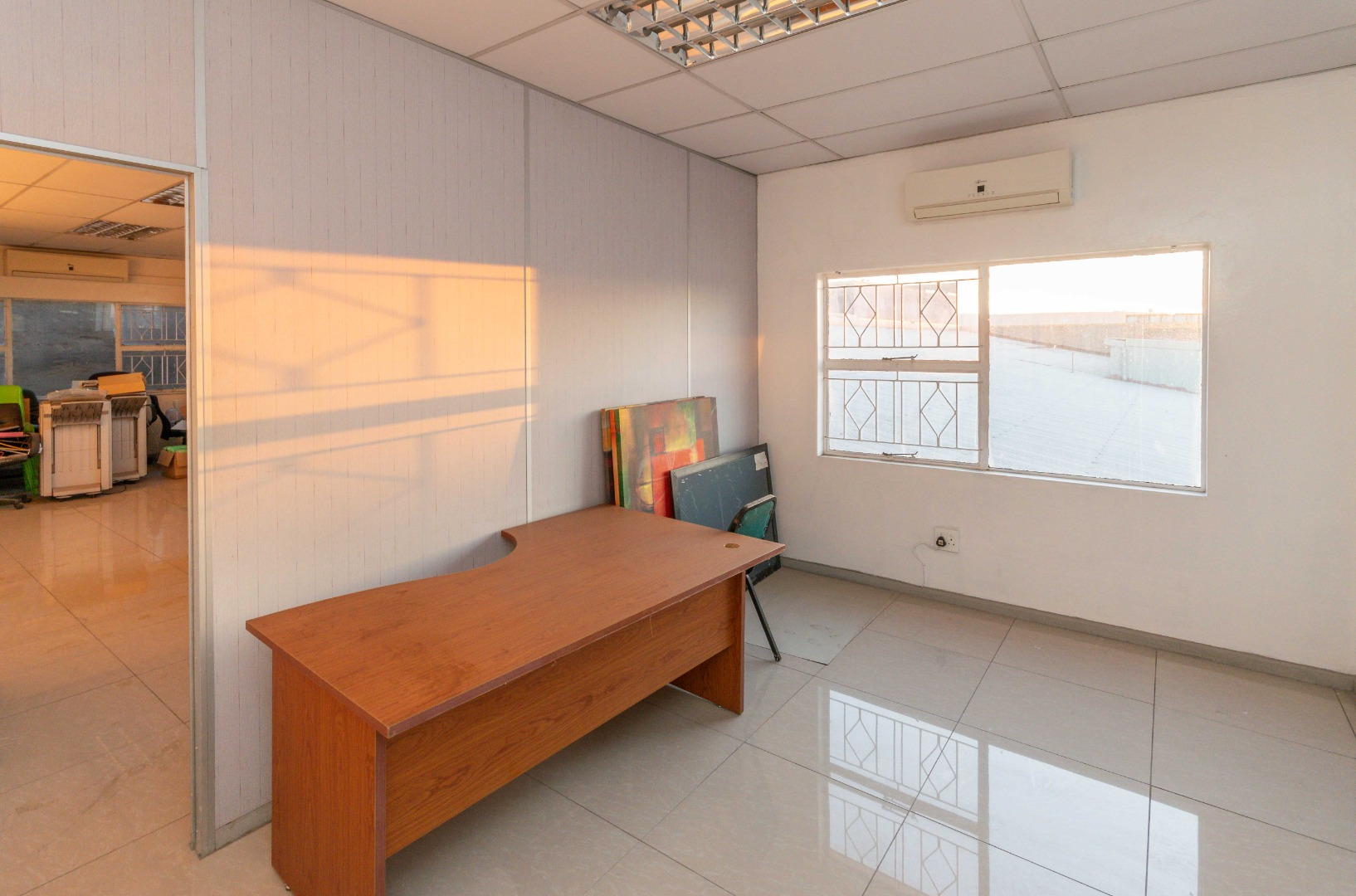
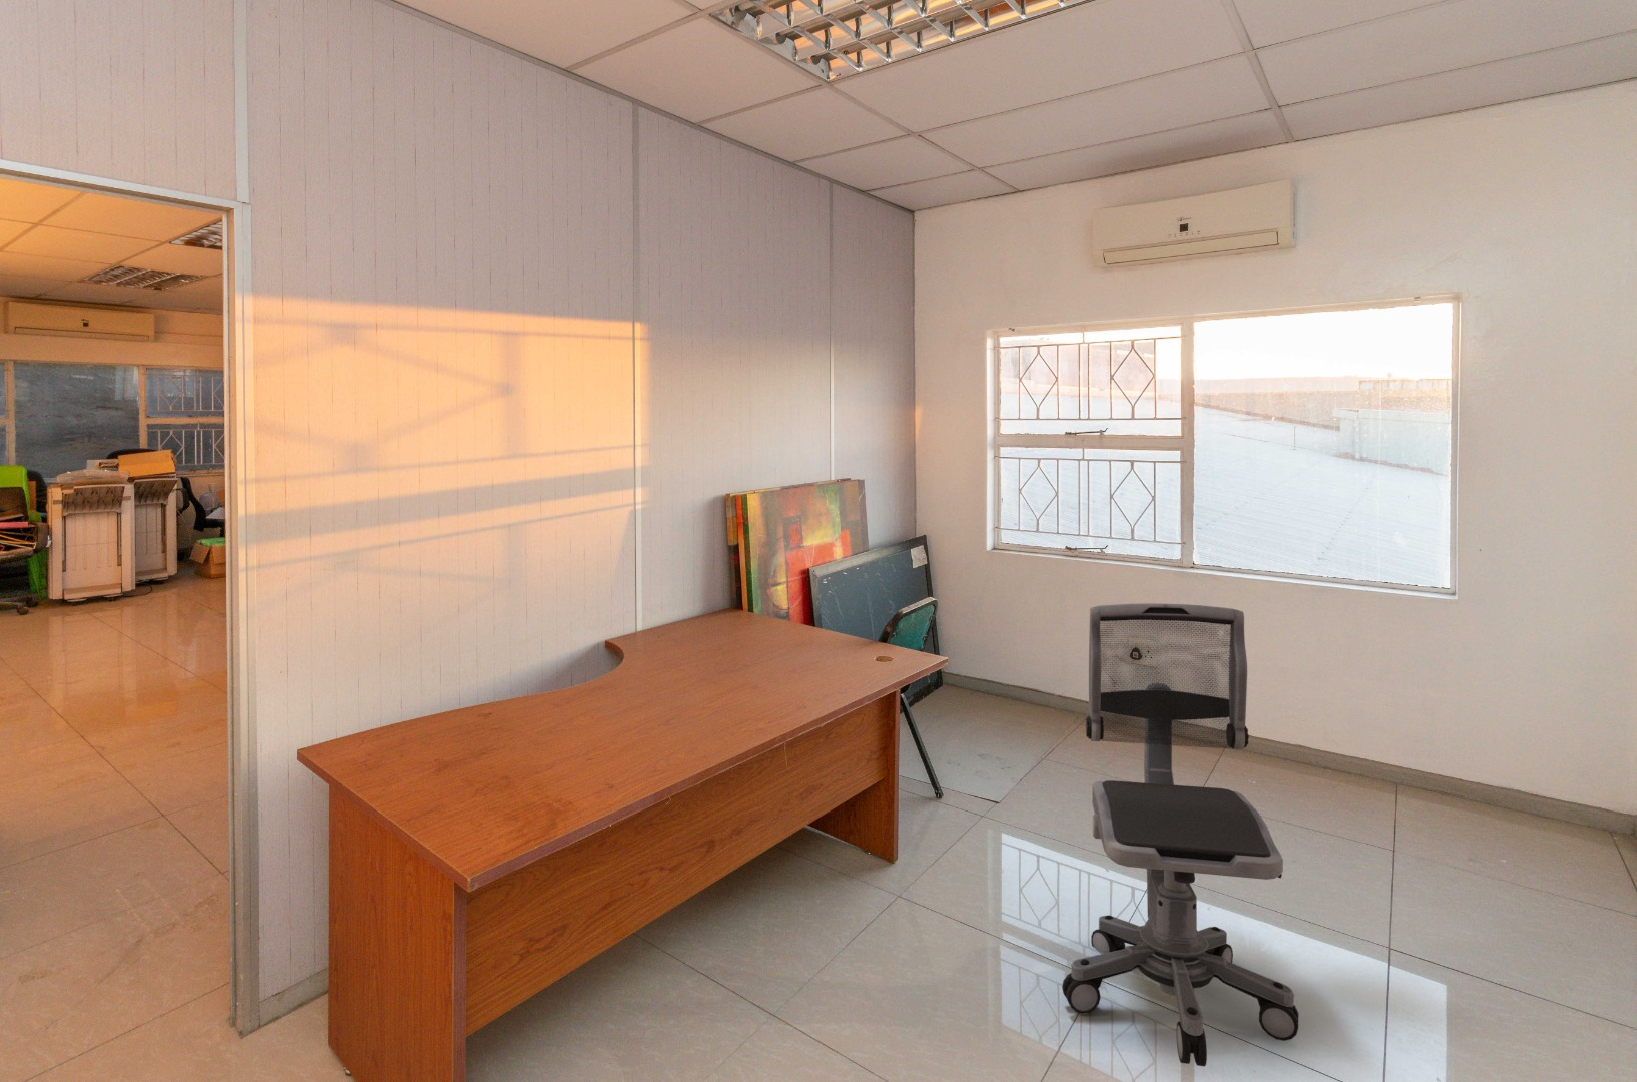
+ office chair (1172, 805)
